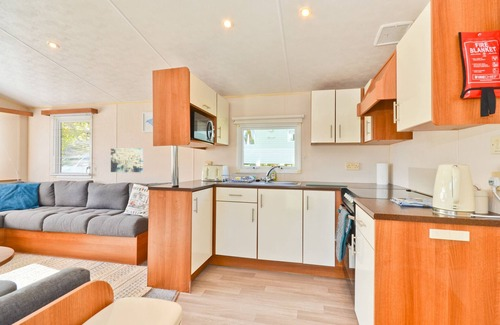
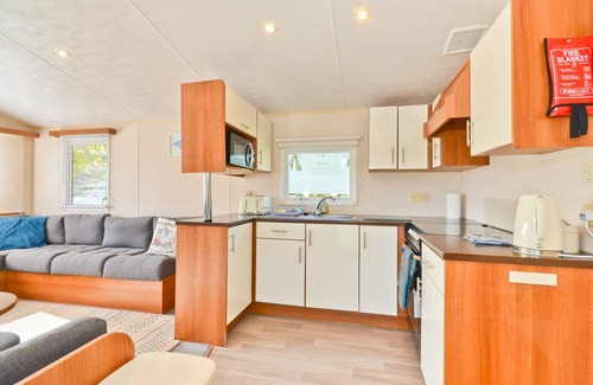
- wall art (126, 160)
